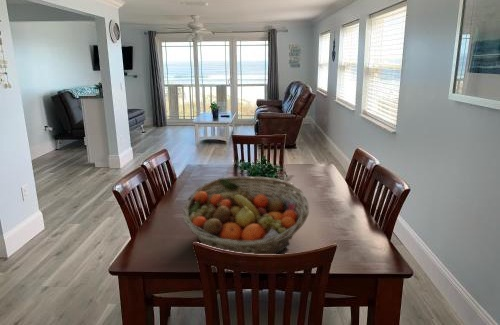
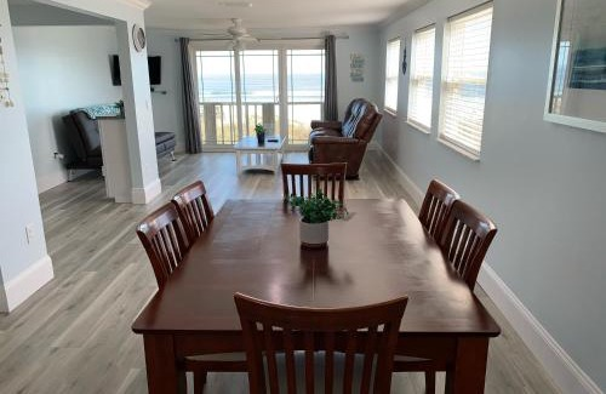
- fruit basket (245, 214)
